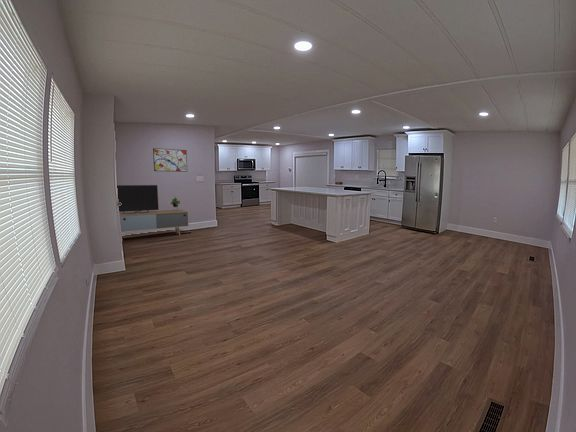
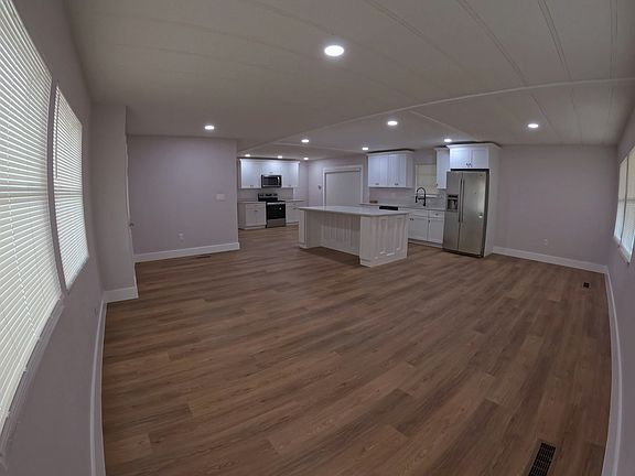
- media console (136, 212)
- wall art (170, 160)
